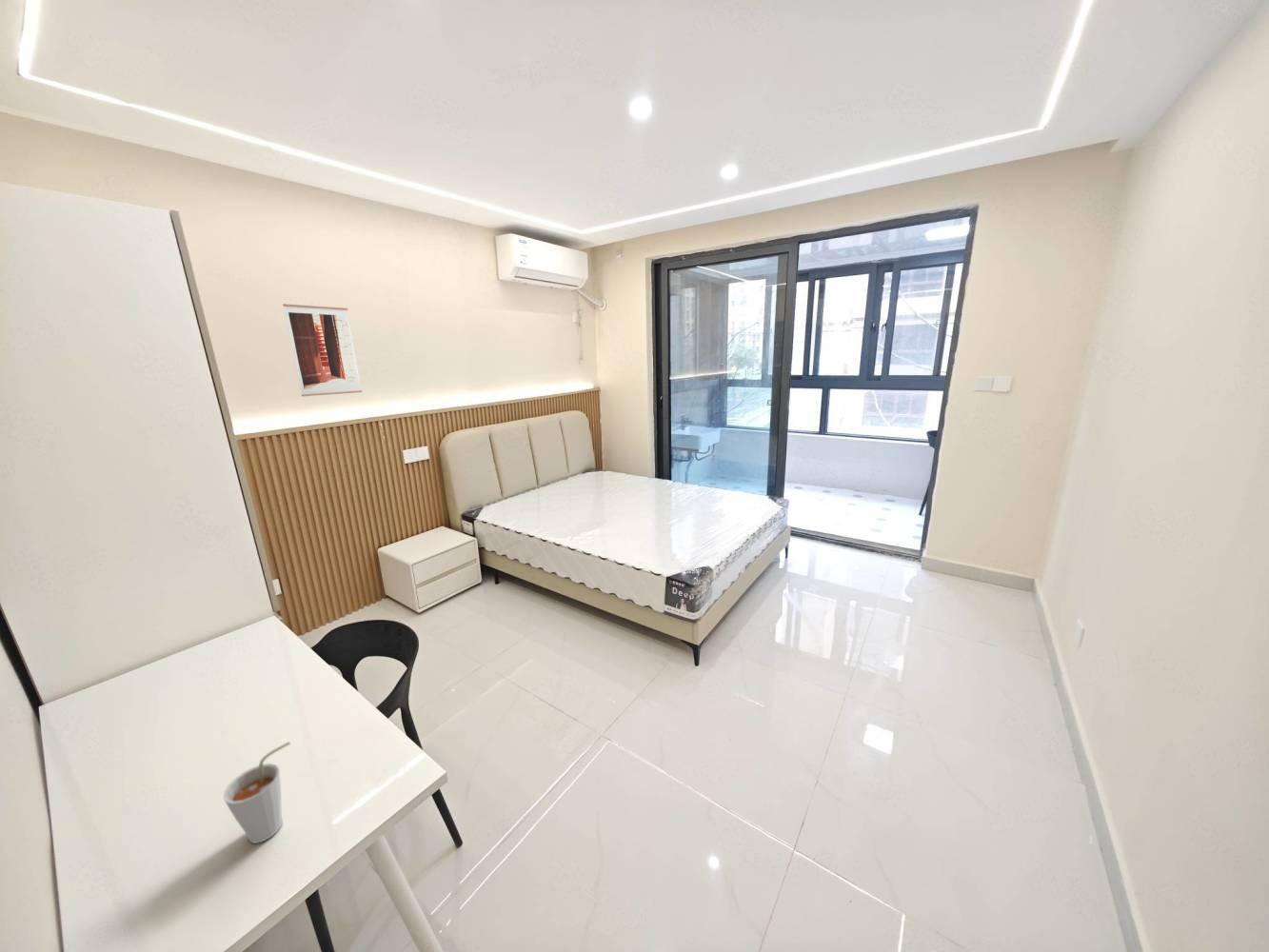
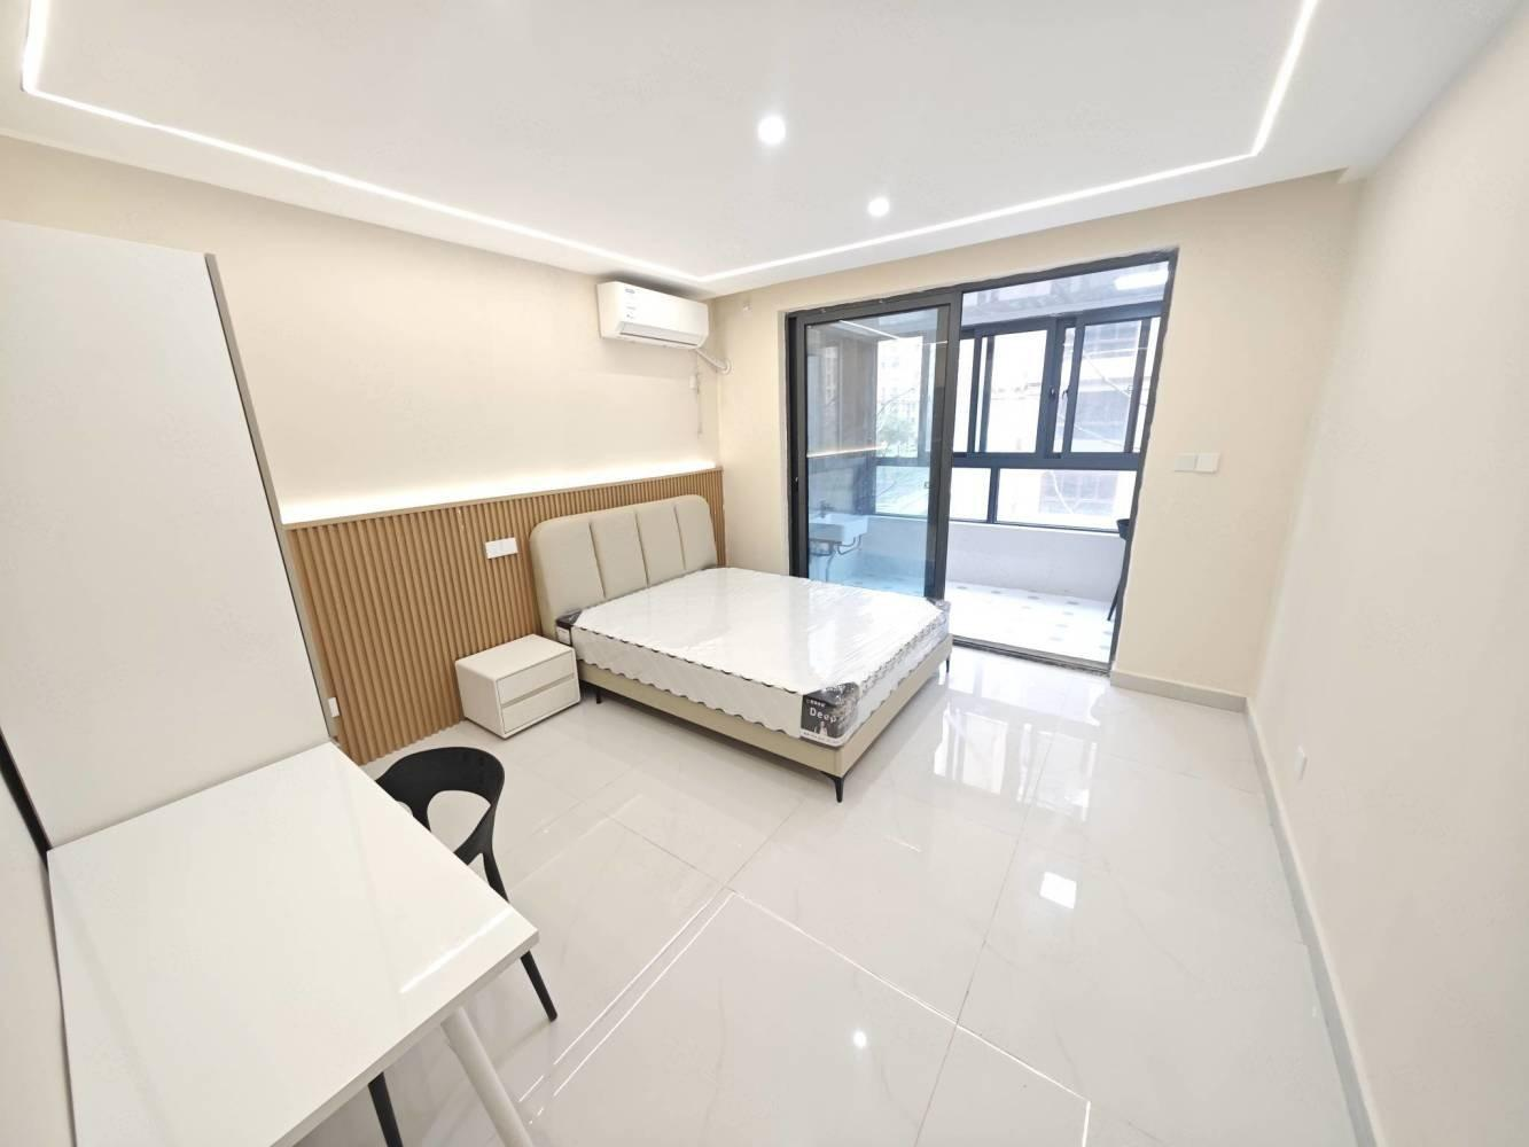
- wall art (325, 350)
- cup (265, 794)
